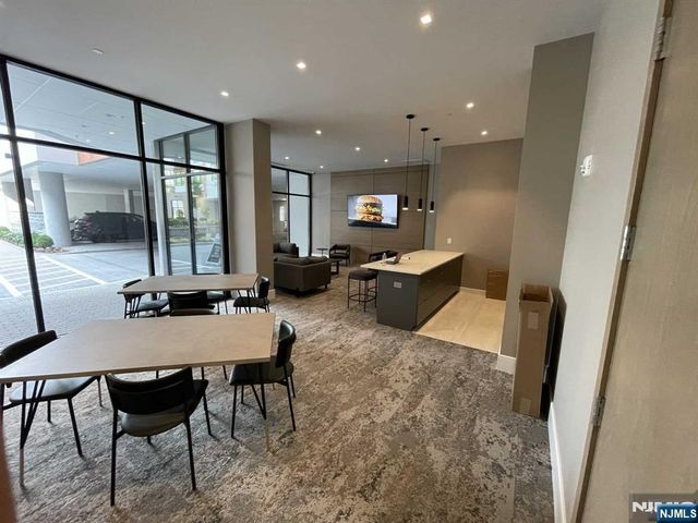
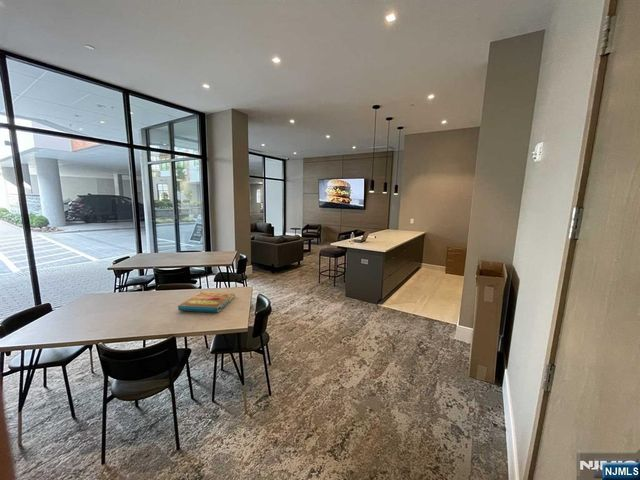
+ pizza box (208, 301)
